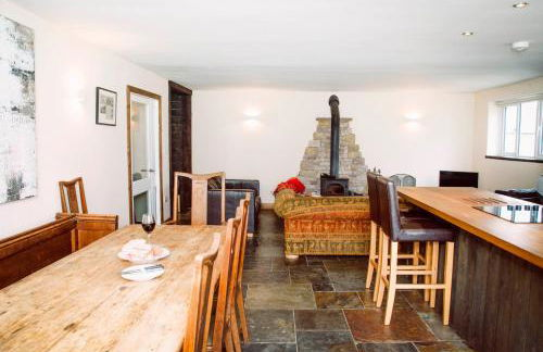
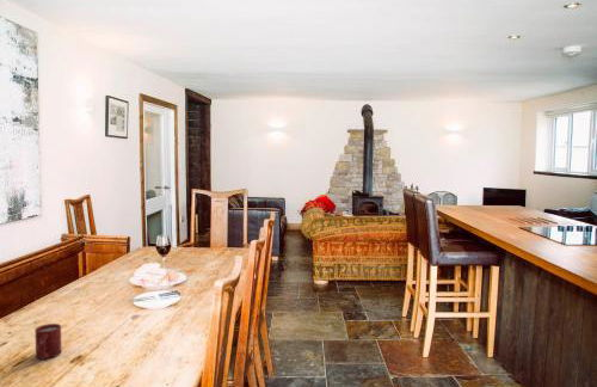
+ cup (47, 343)
